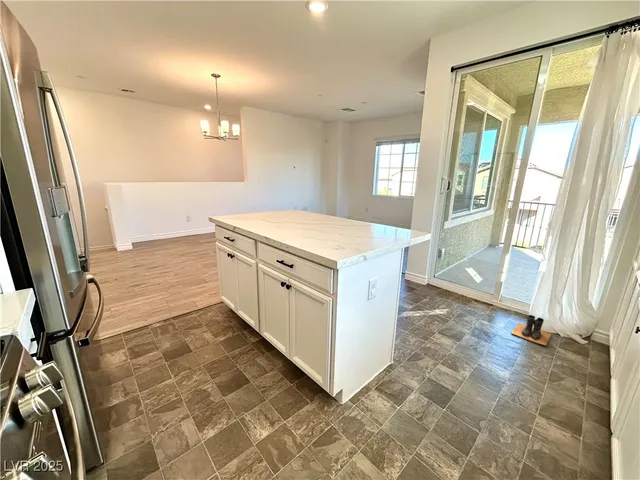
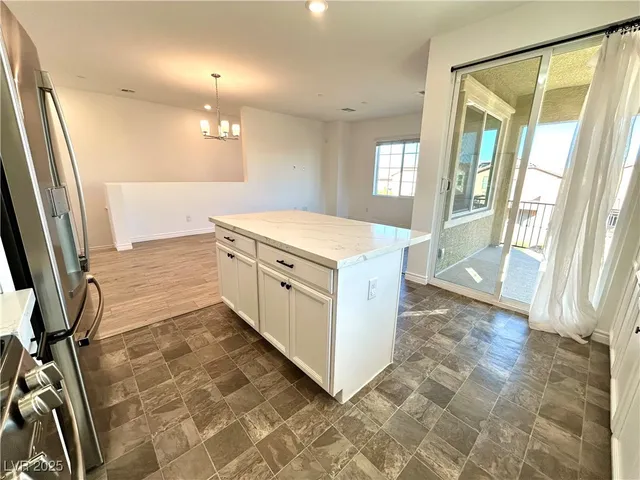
- boots (532, 326)
